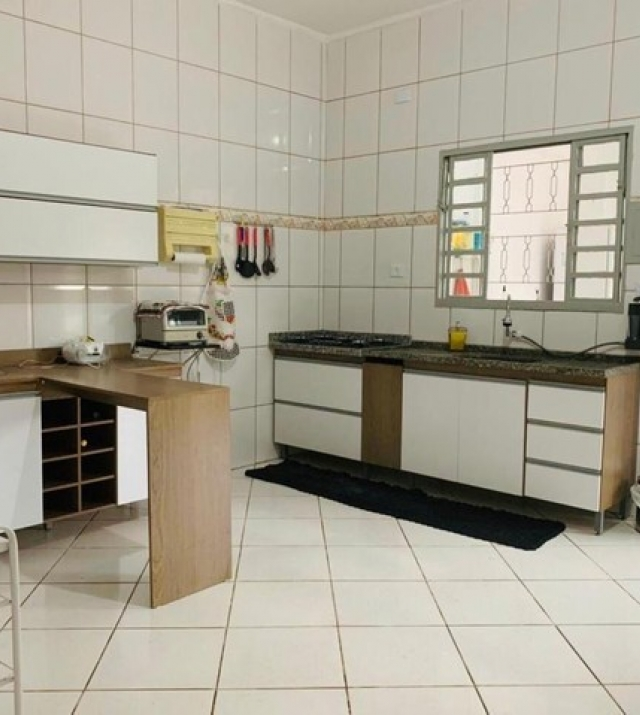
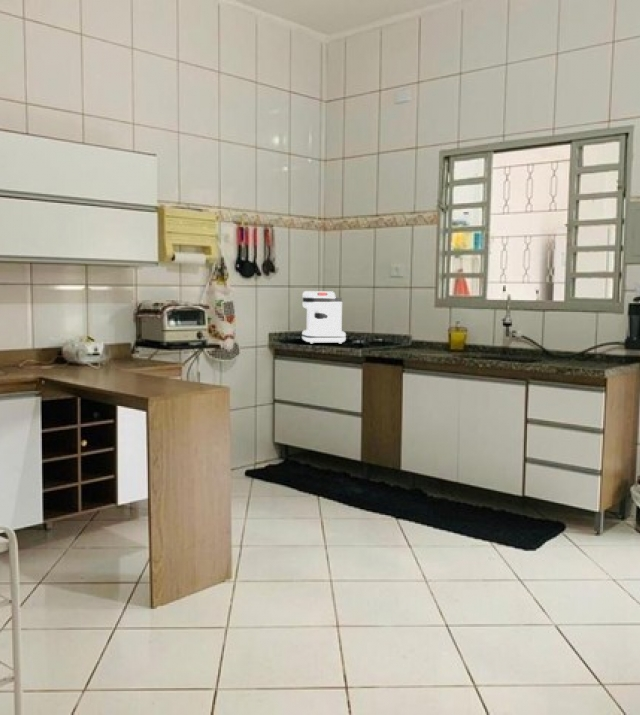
+ coffee maker (323, 316)
